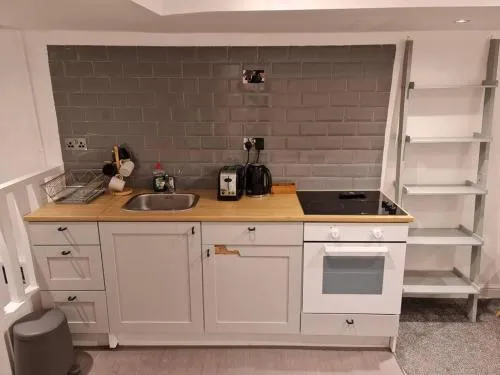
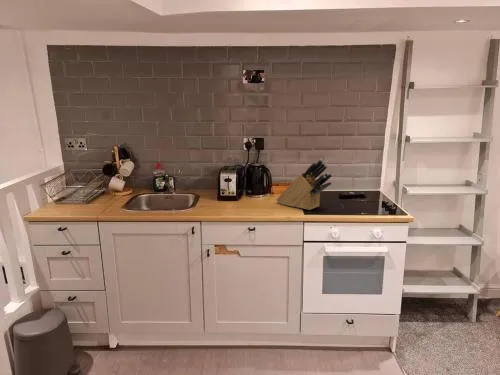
+ knife block (303, 182)
